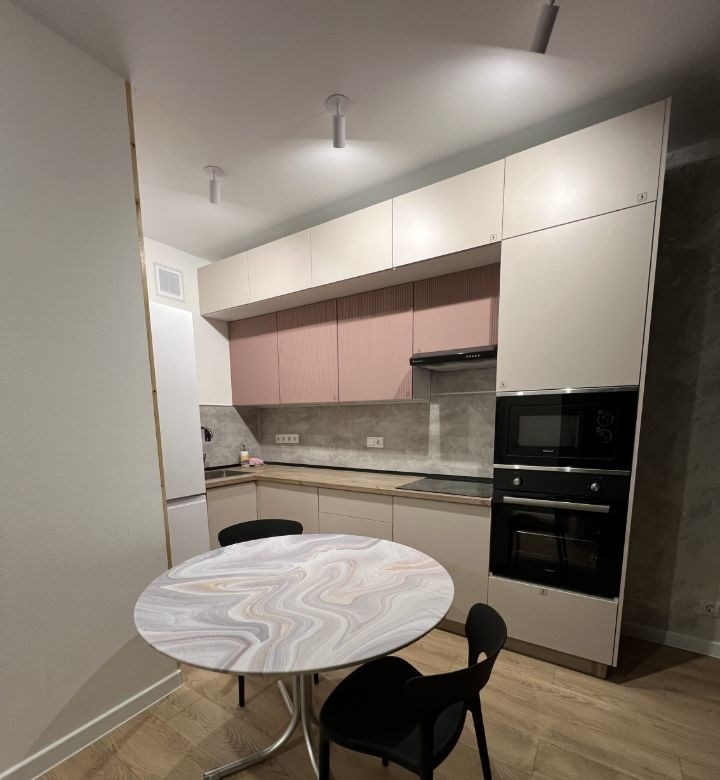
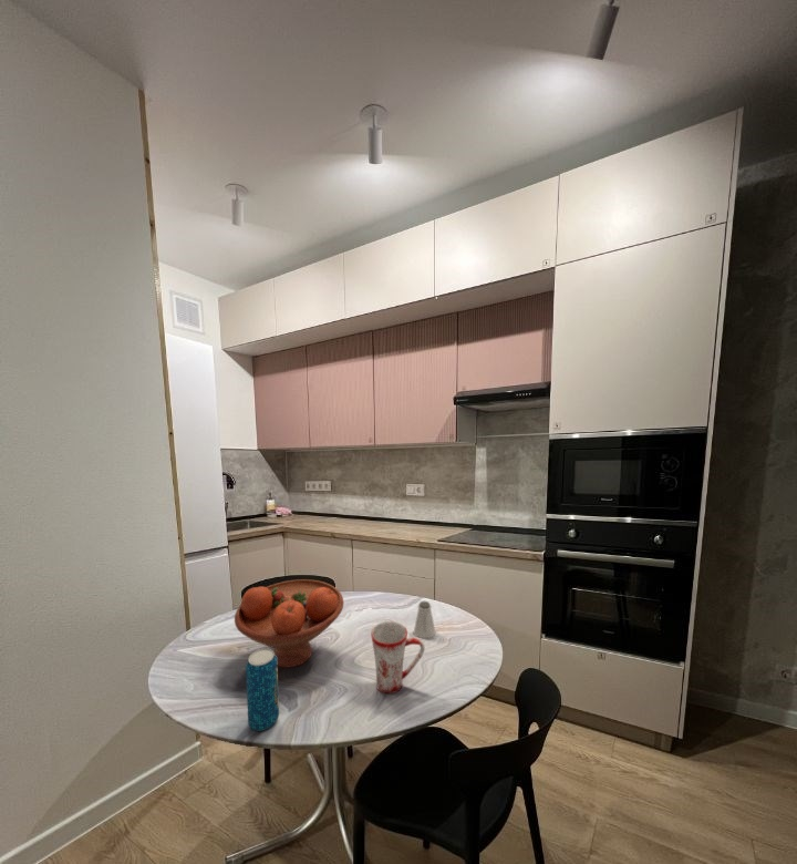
+ beverage can (262, 689)
+ mug (397, 658)
+ fruit bowl (291, 620)
+ saltshaker (424, 618)
